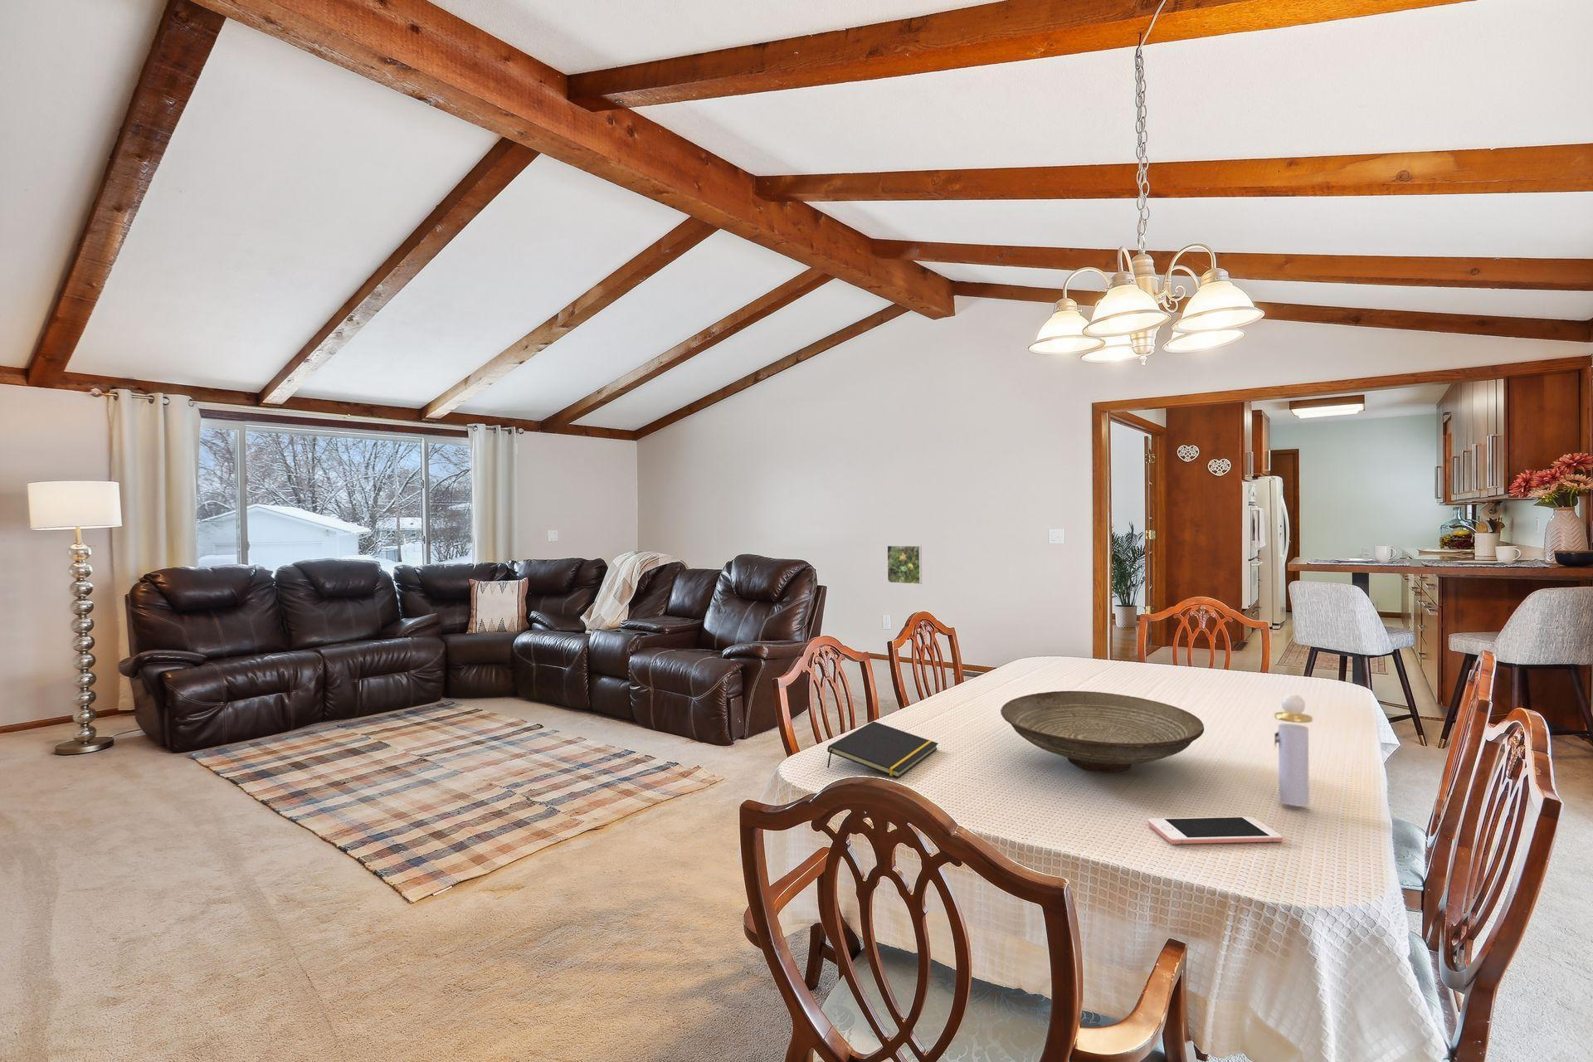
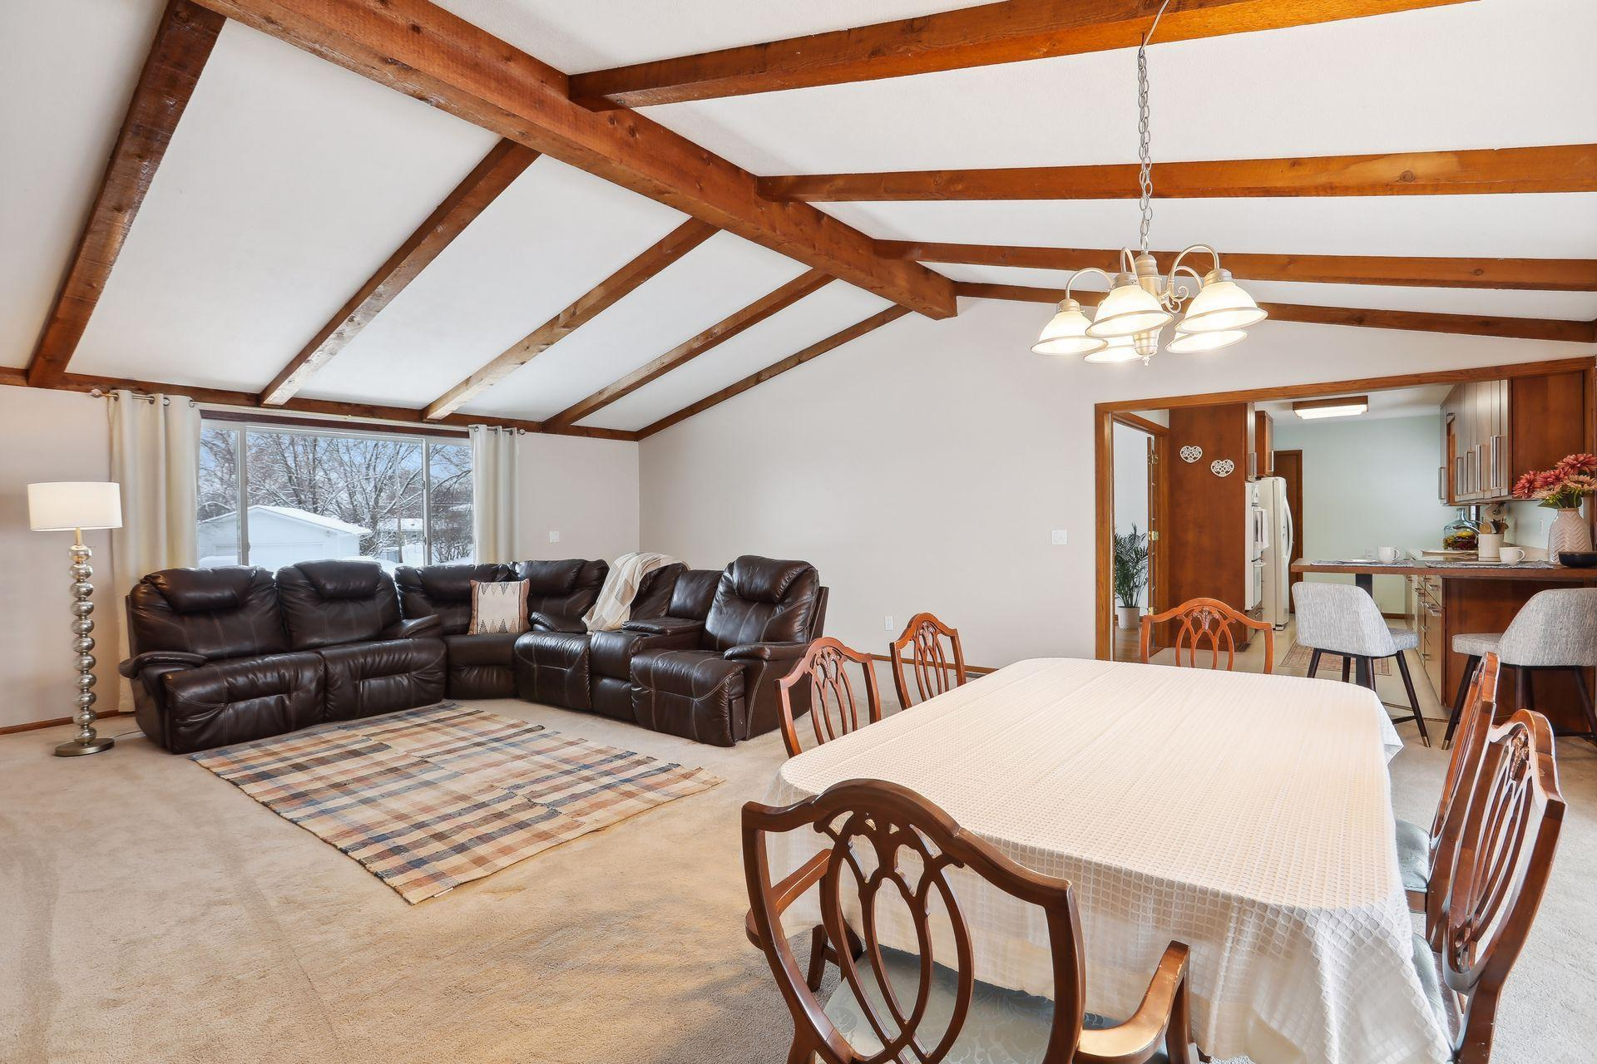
- perfume bottle (1293, 750)
- cell phone (1213, 830)
- decorative bowl (1099, 737)
- notepad (884, 747)
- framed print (903, 564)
